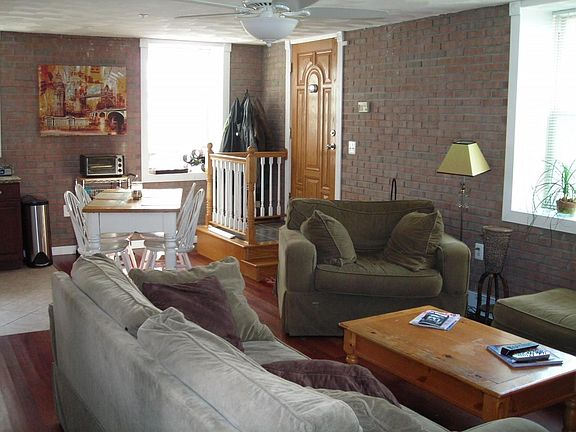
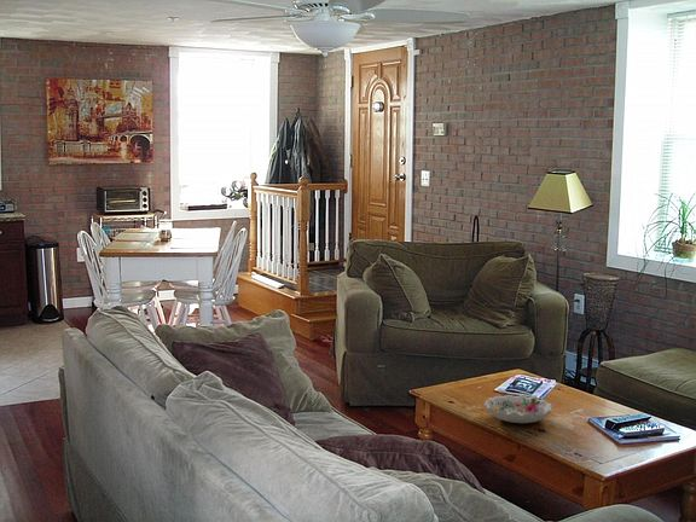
+ decorative bowl (517, 411)
